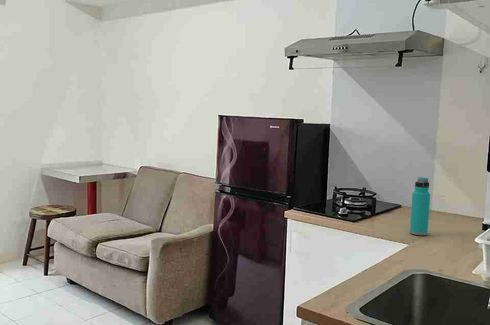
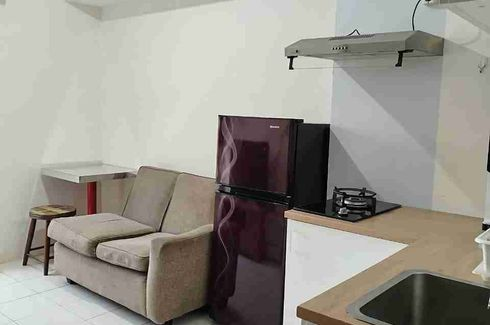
- water bottle (420, 205)
